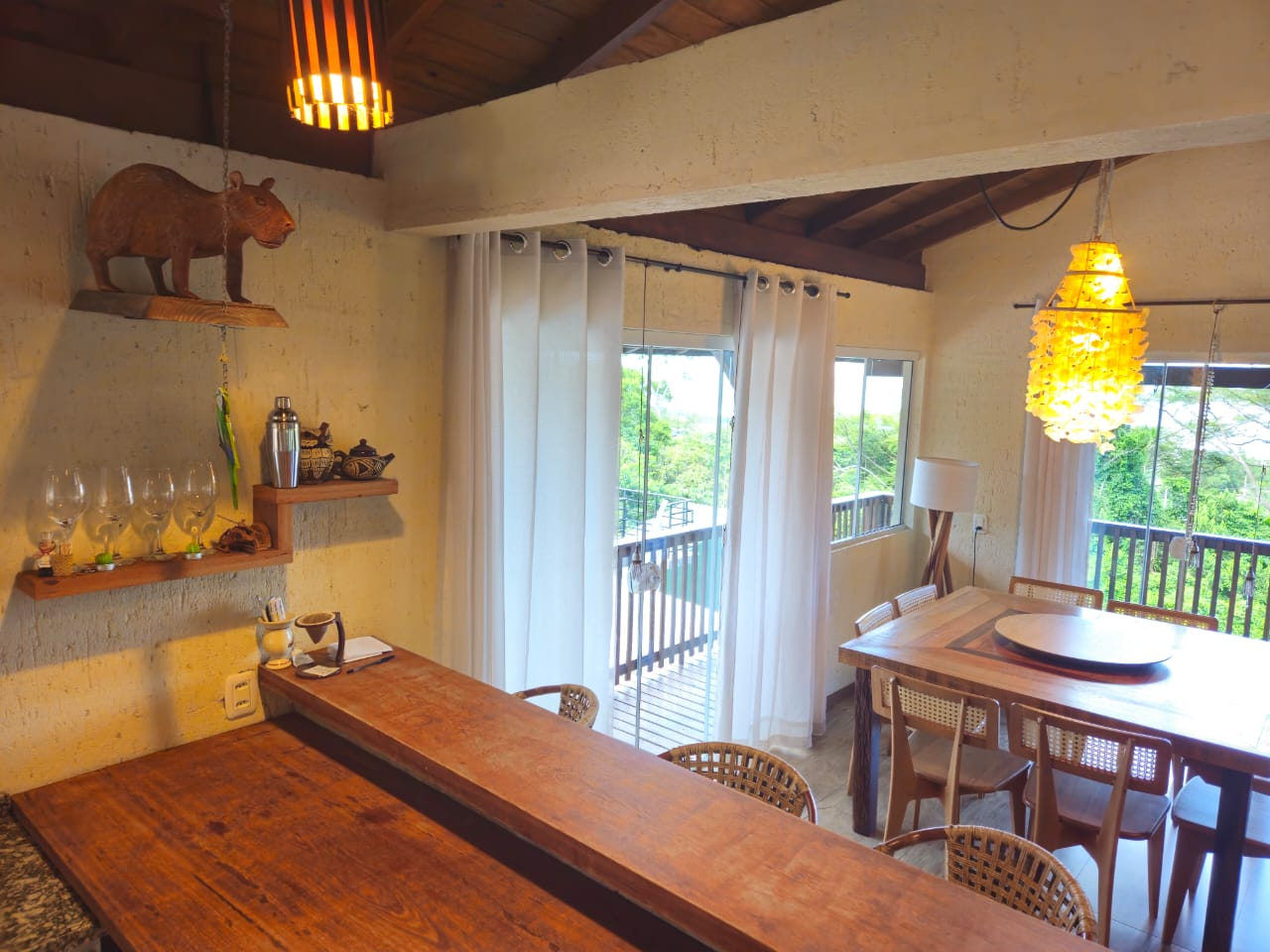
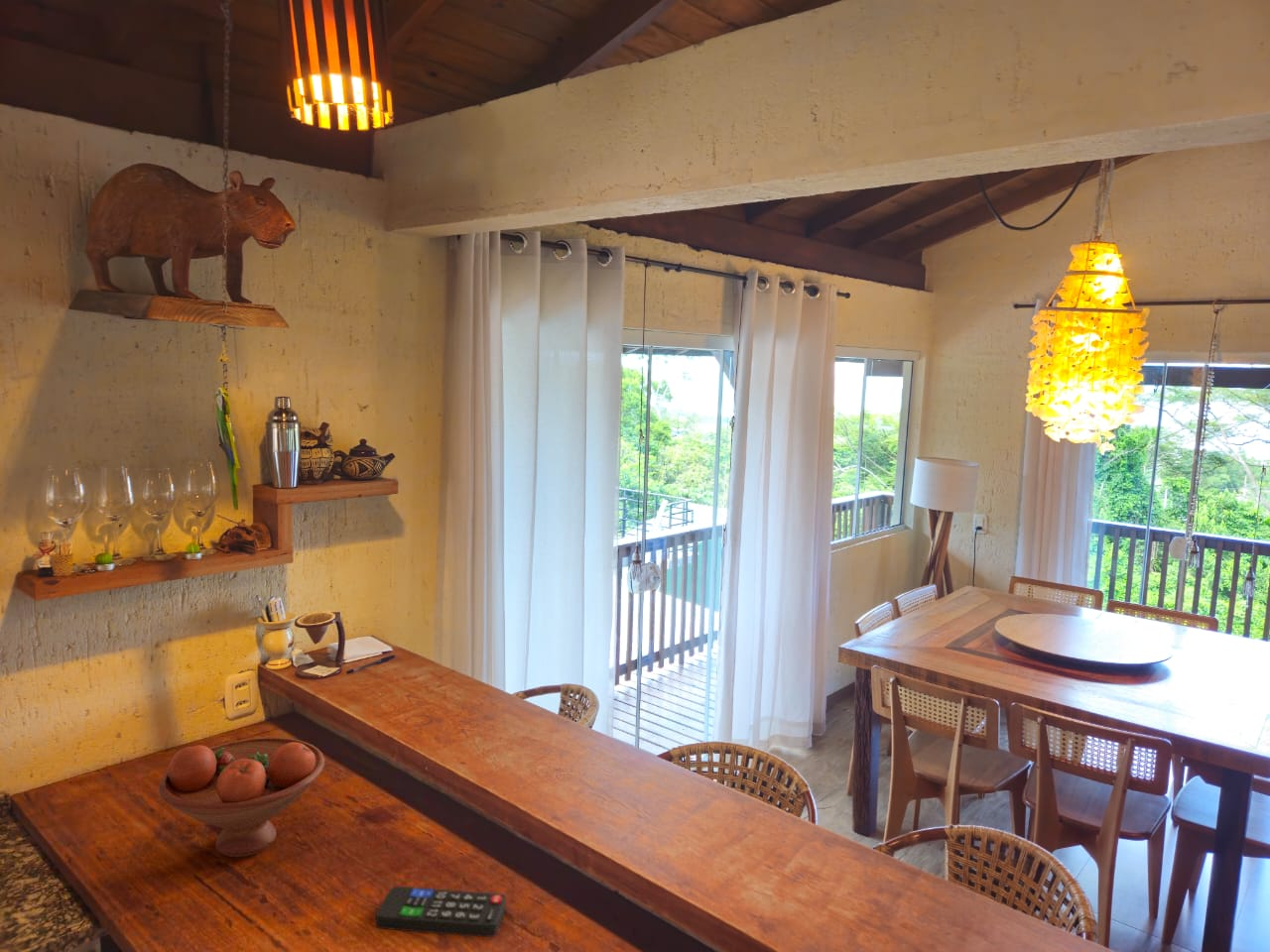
+ remote control (442, 909)
+ fruit bowl (245, 791)
